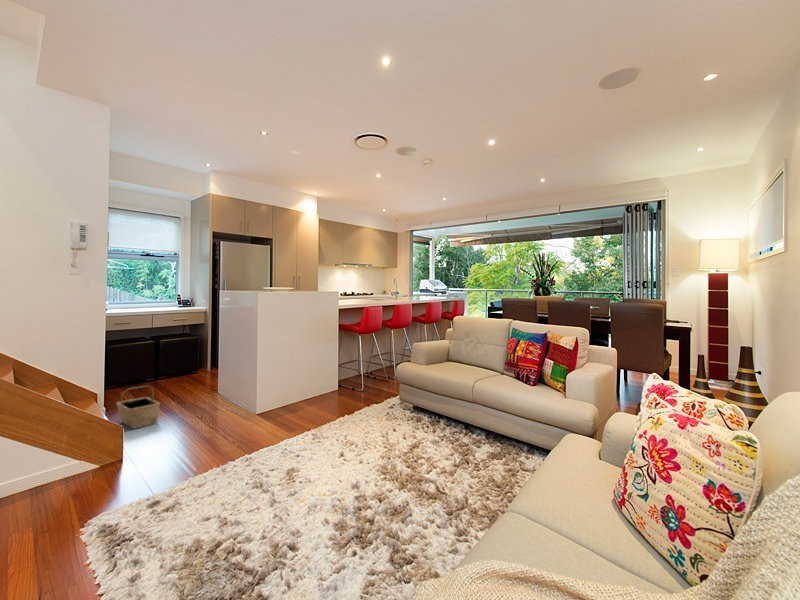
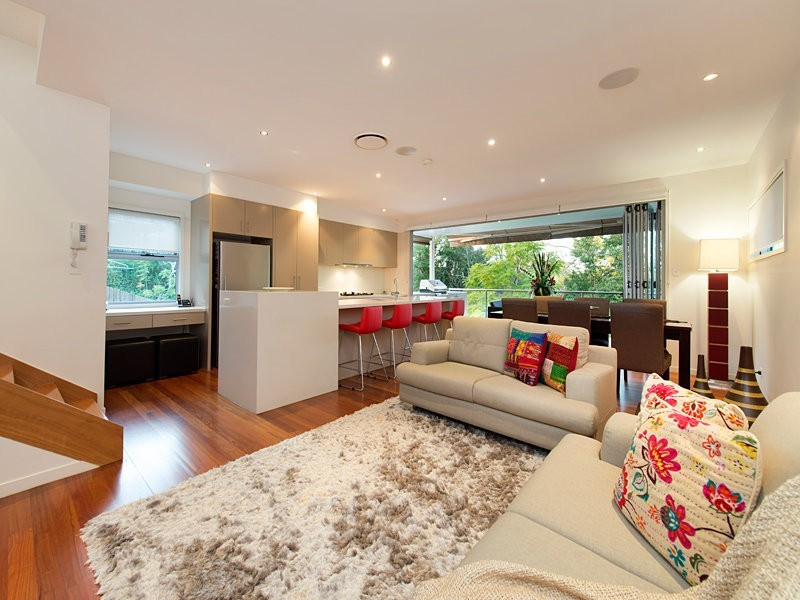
- basket (138, 404)
